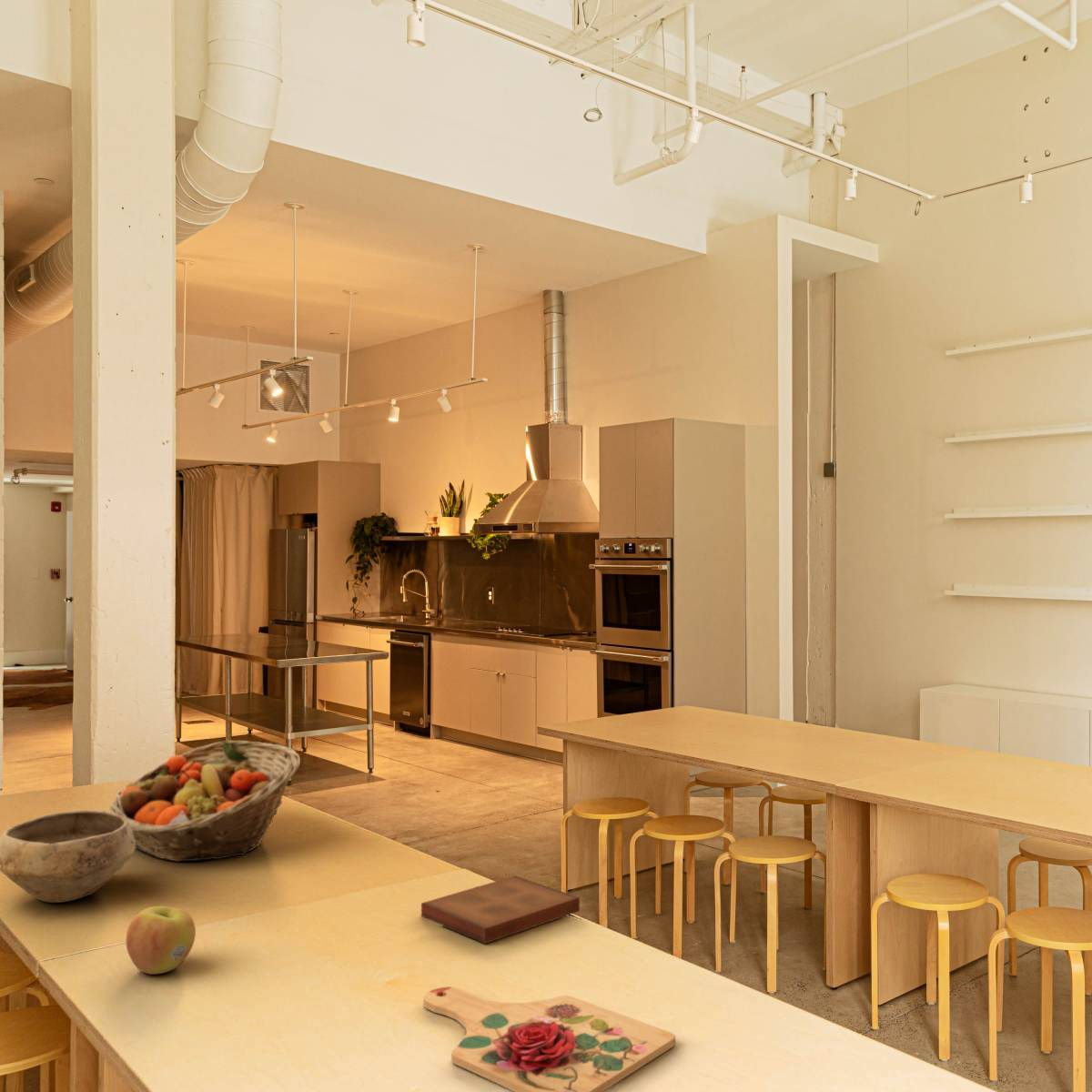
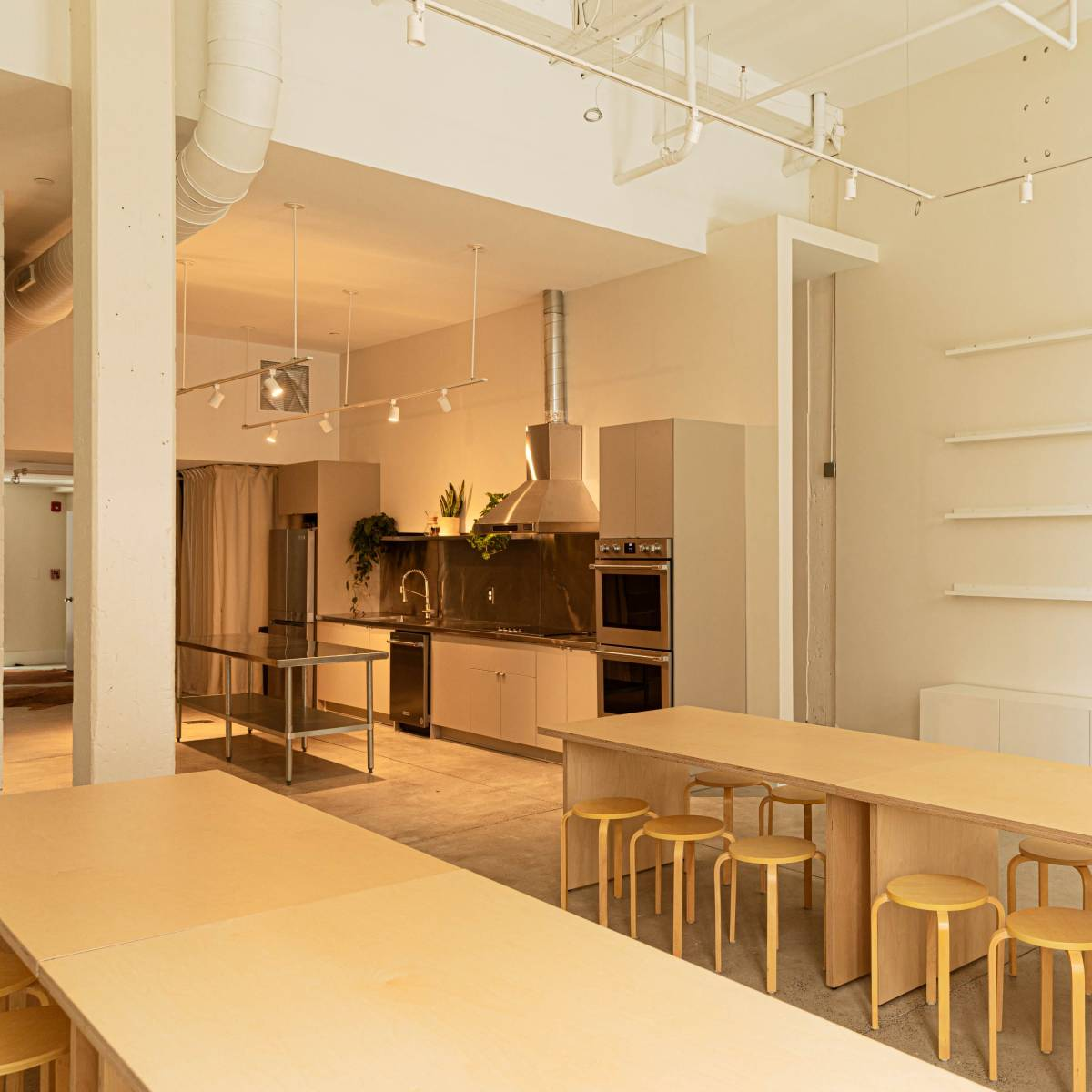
- cutting board (521, 1018)
- book (500, 906)
- bowl (67, 860)
- fruit basket (207, 797)
- apple (161, 938)
